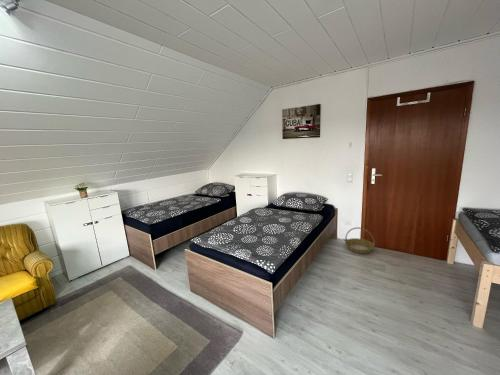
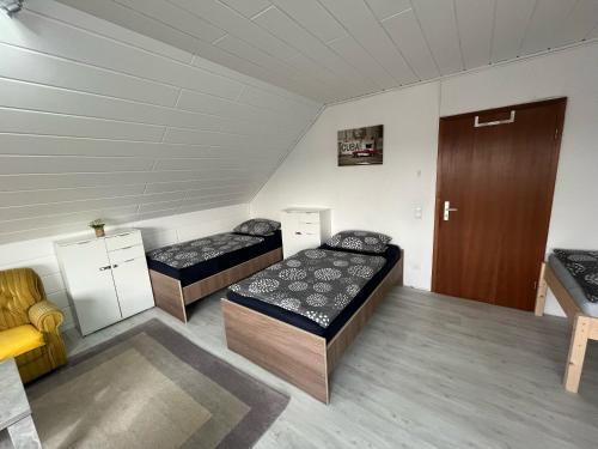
- basket (359, 239)
